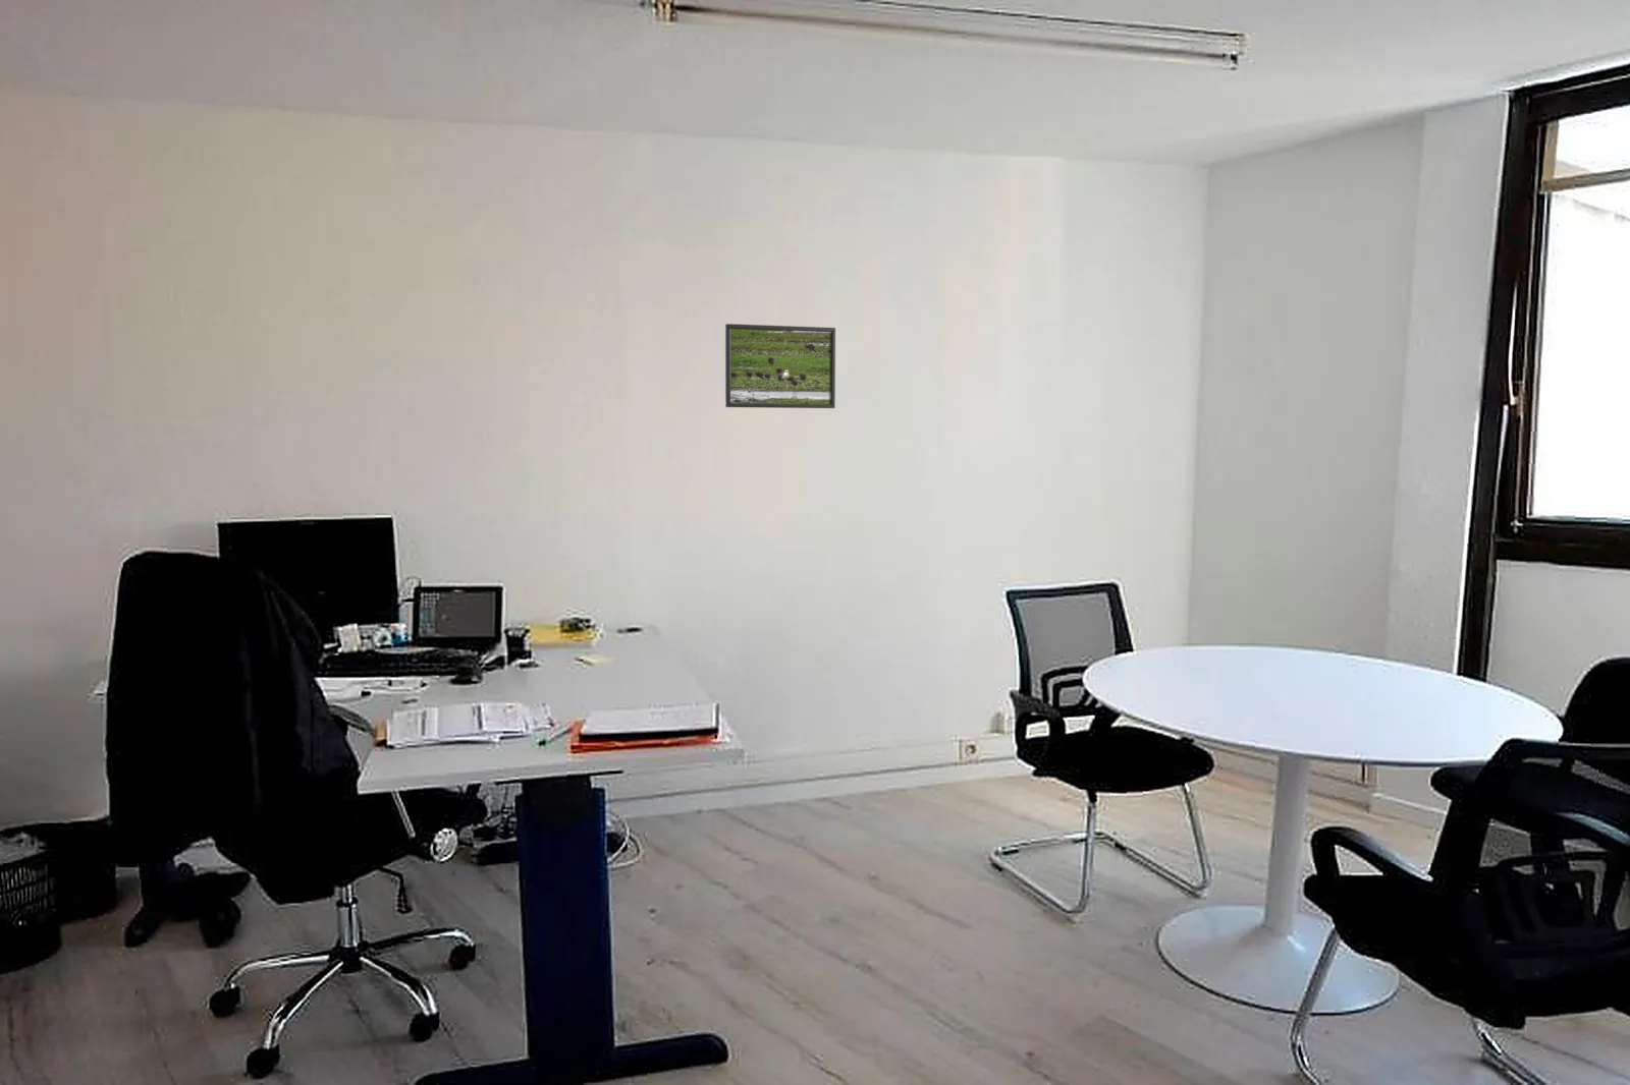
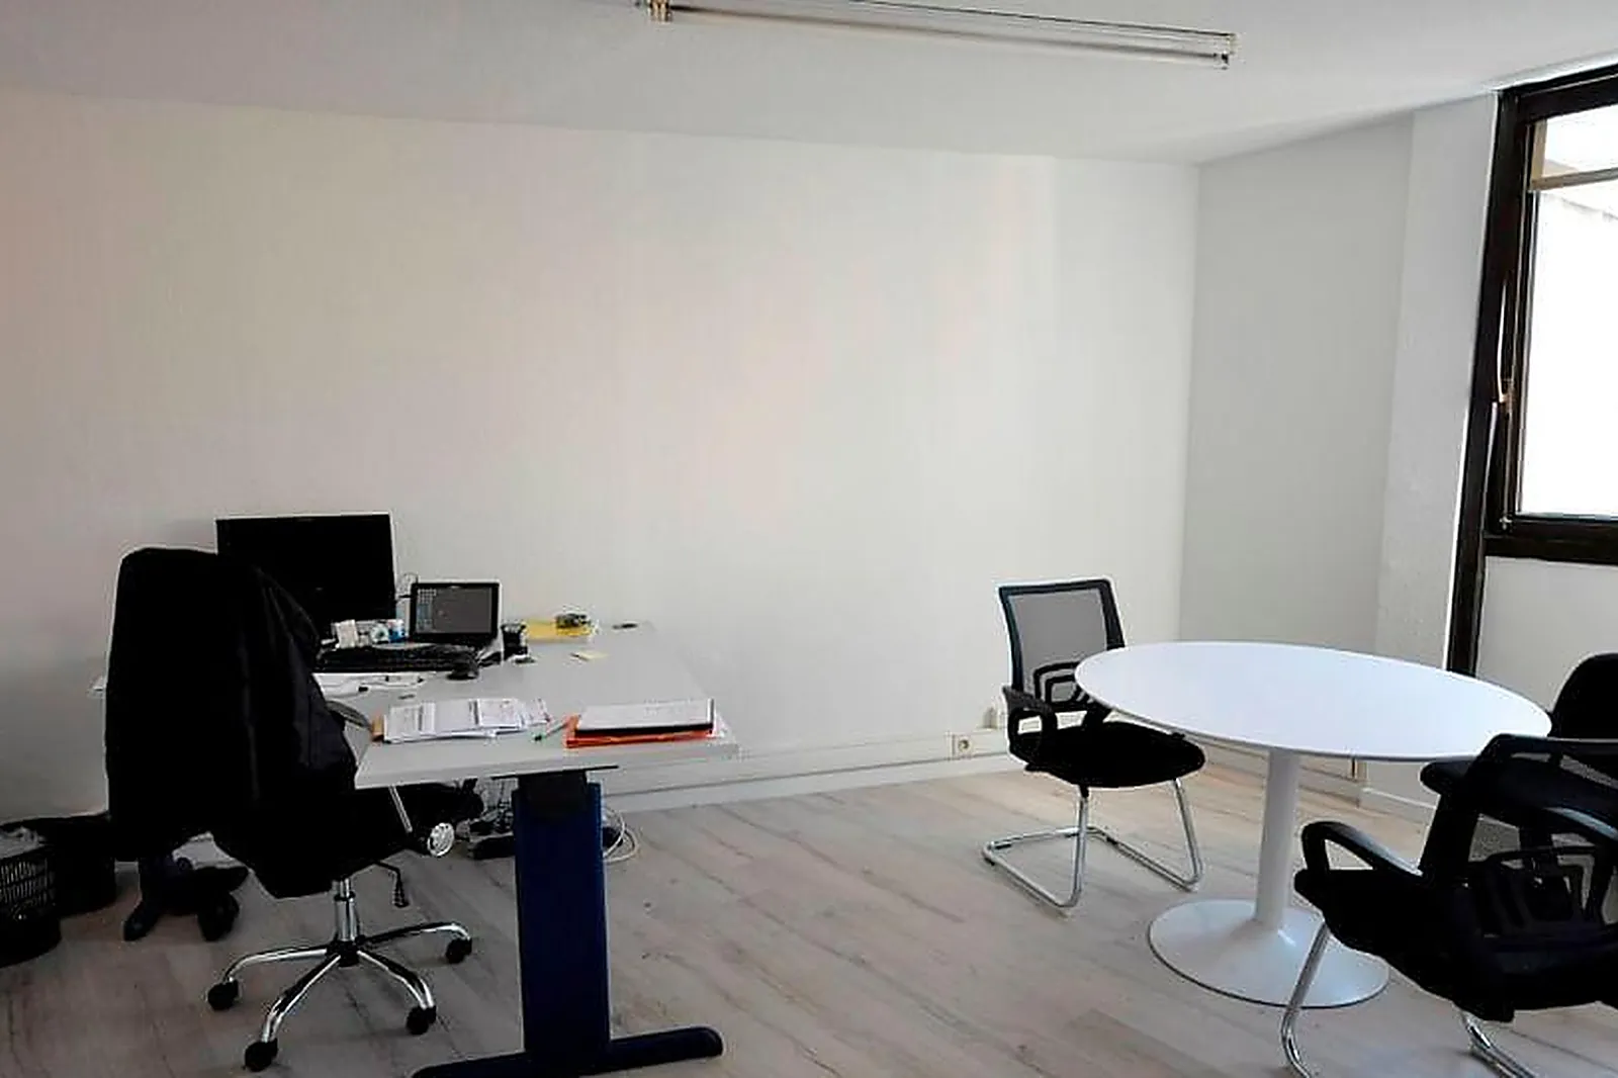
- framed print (780, 367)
